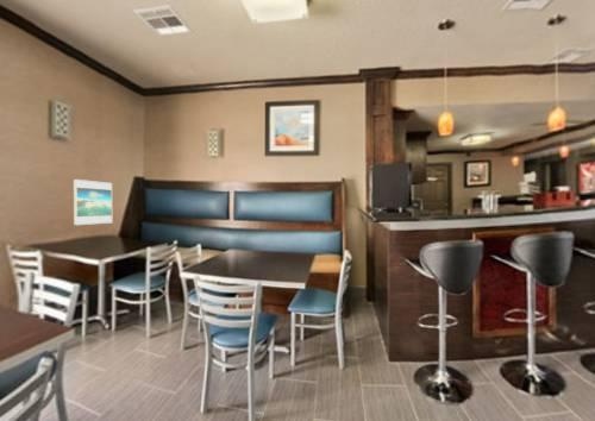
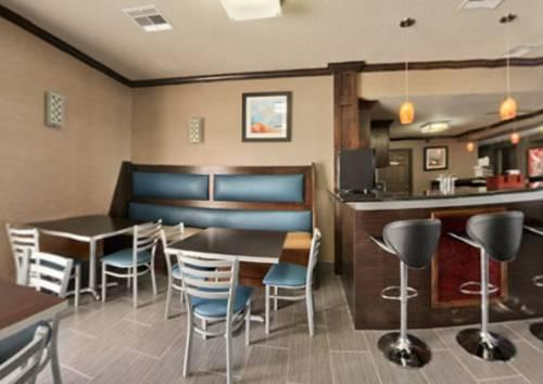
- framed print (94, 202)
